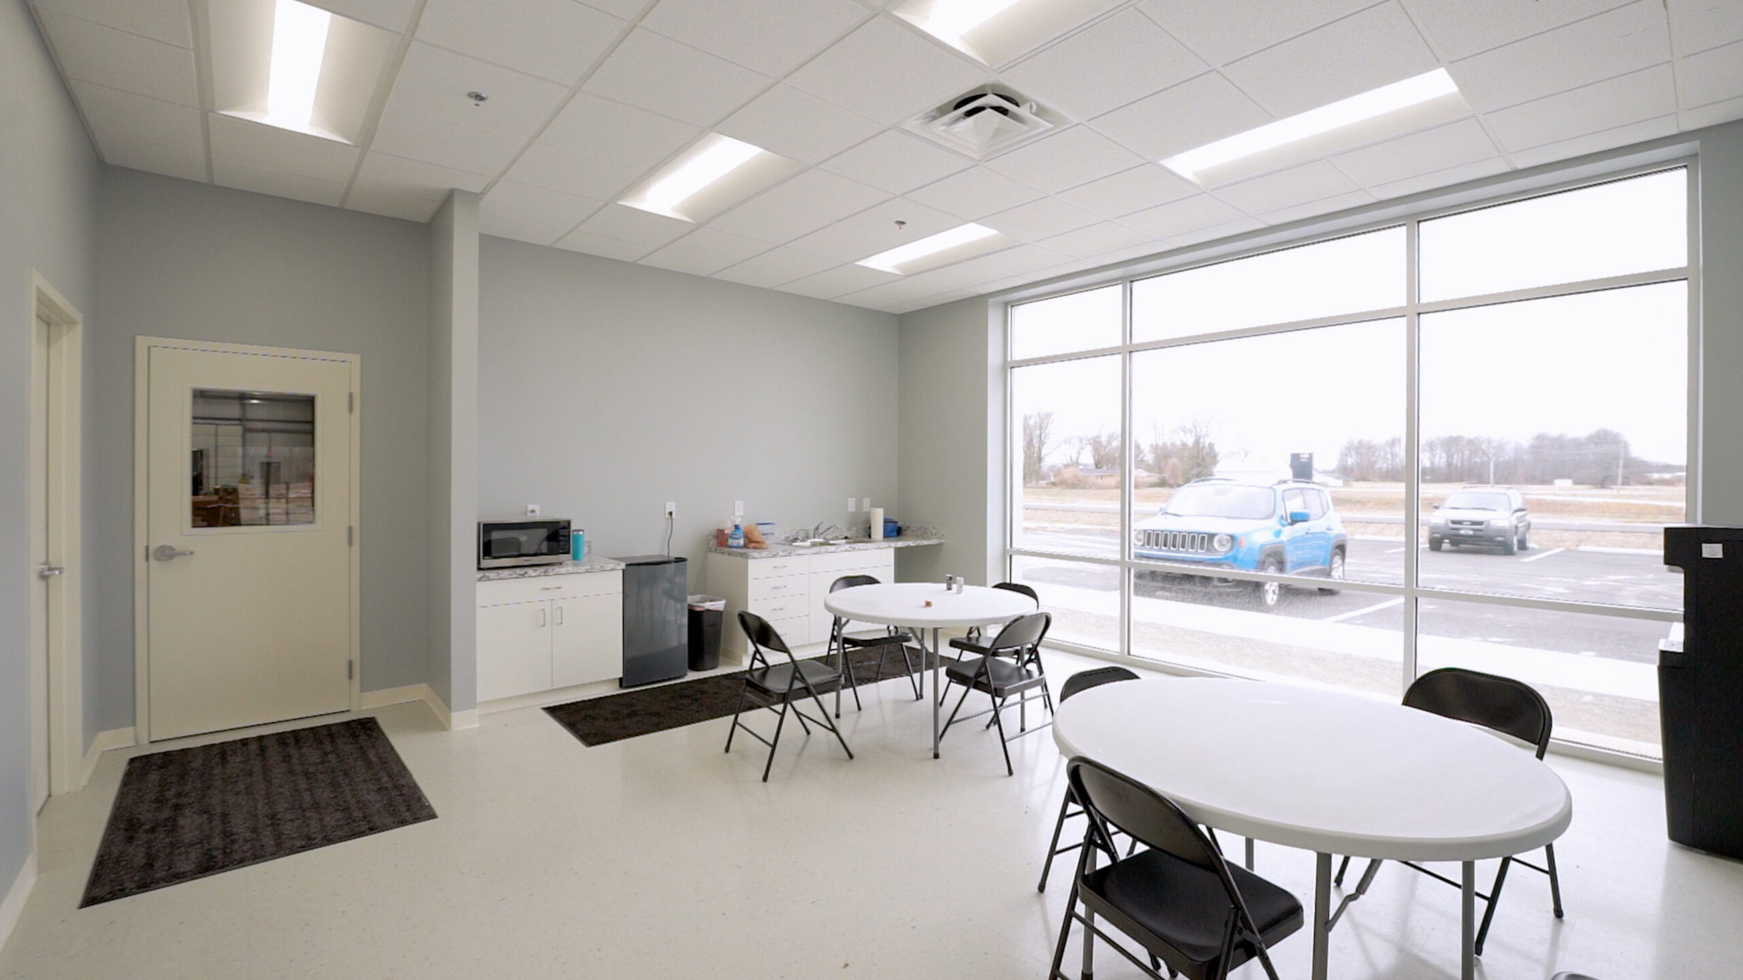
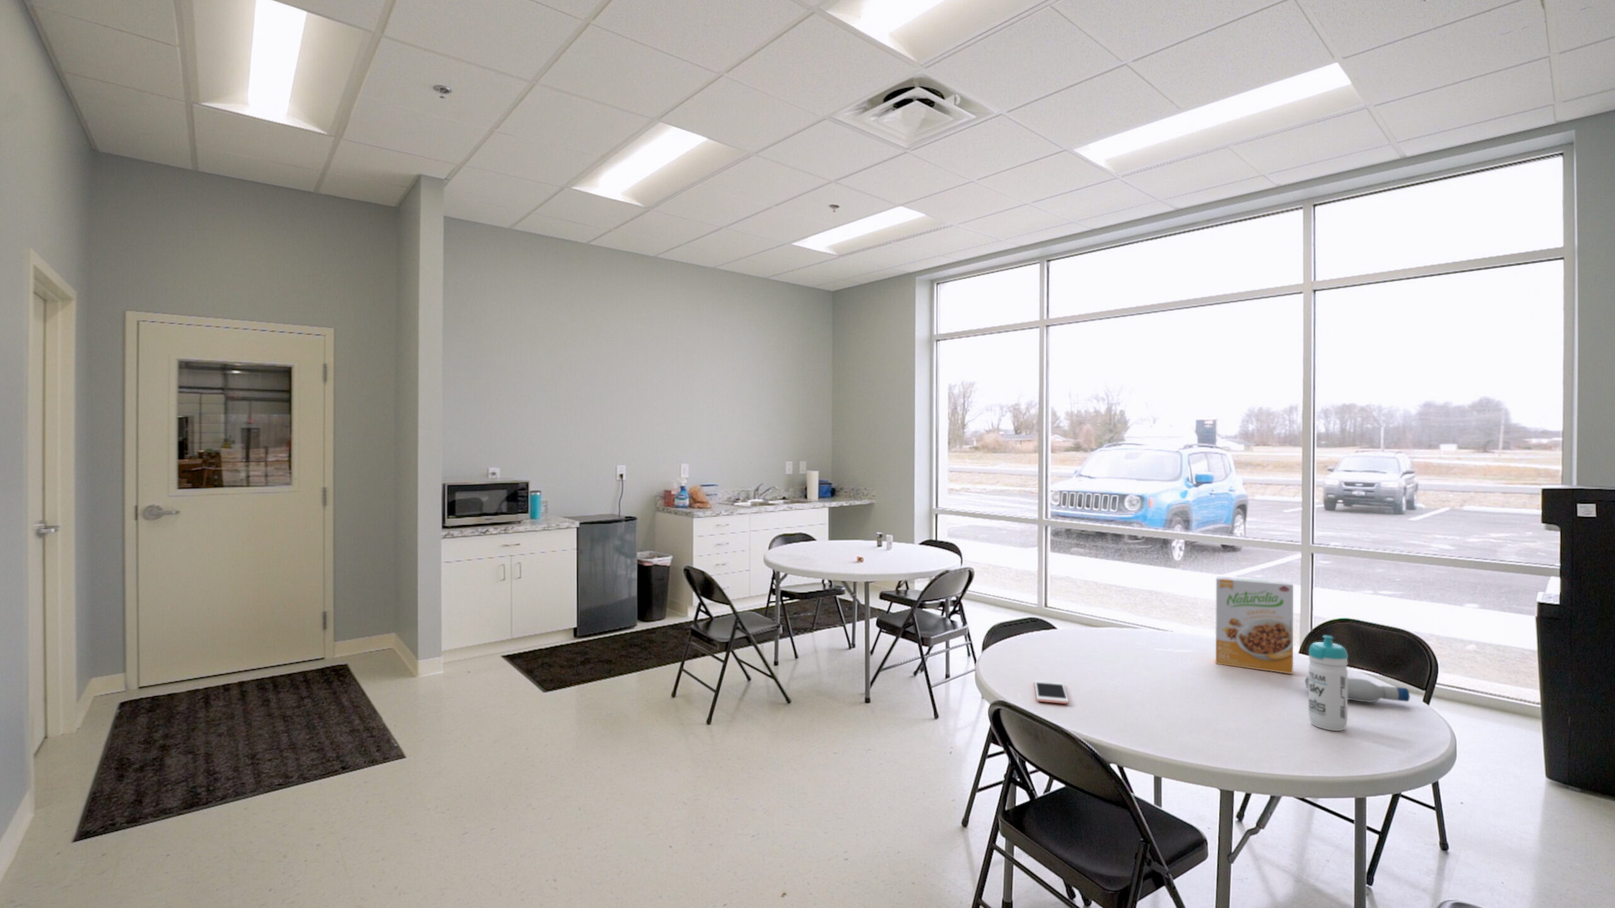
+ bottle (1357, 690)
+ cell phone (1050, 691)
+ water bottle (1328, 681)
+ cereal box (1253, 623)
